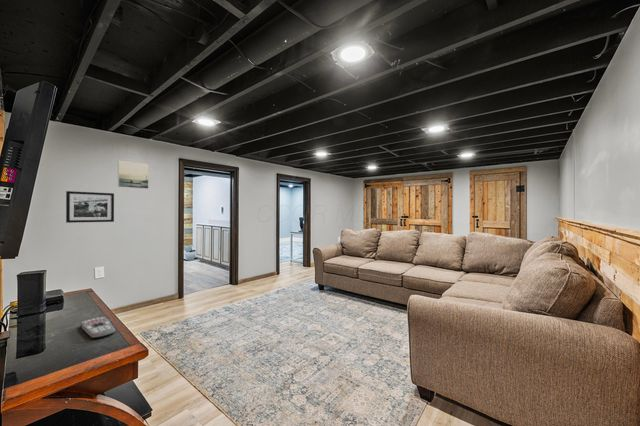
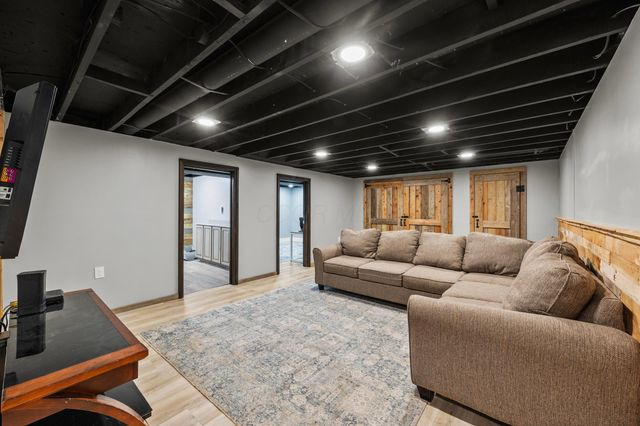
- picture frame (91, 207)
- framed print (133, 175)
- remote control (98, 327)
